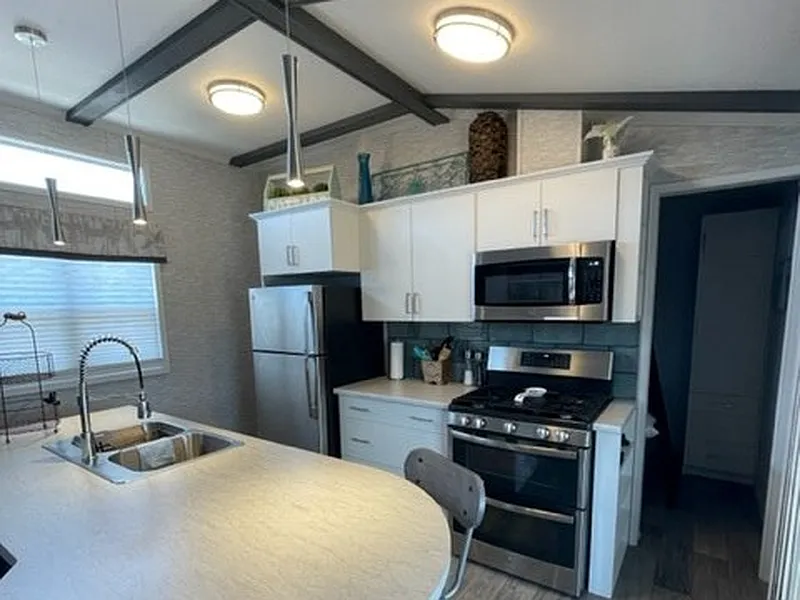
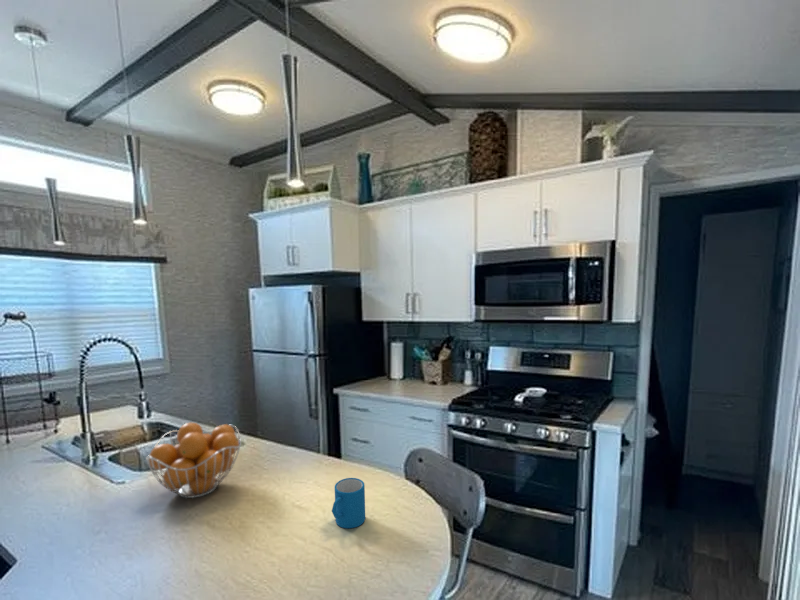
+ mug (345, 506)
+ fruit basket (196, 458)
